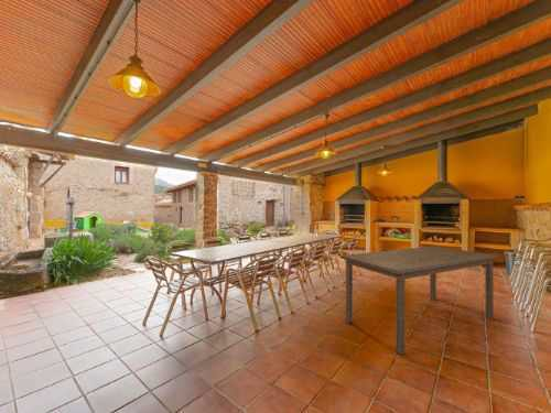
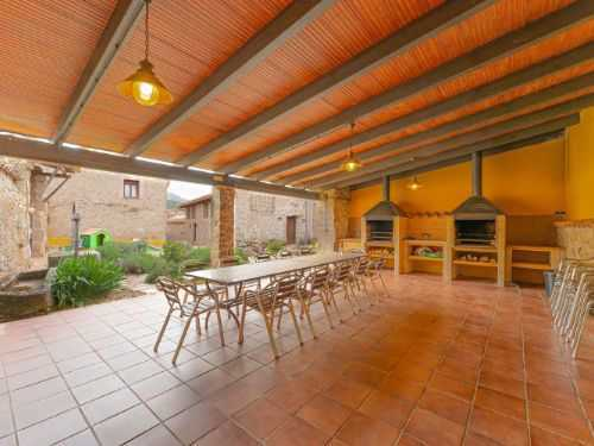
- dining table (430, 287)
